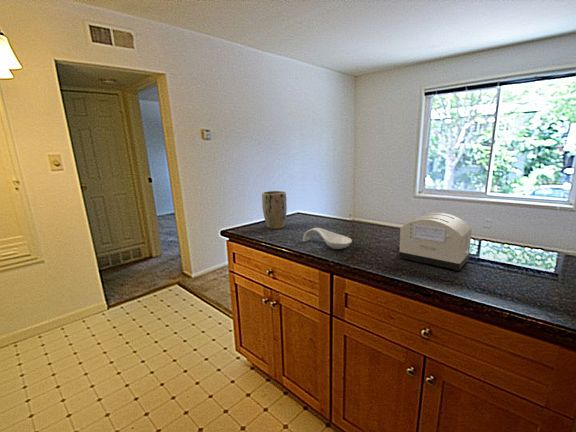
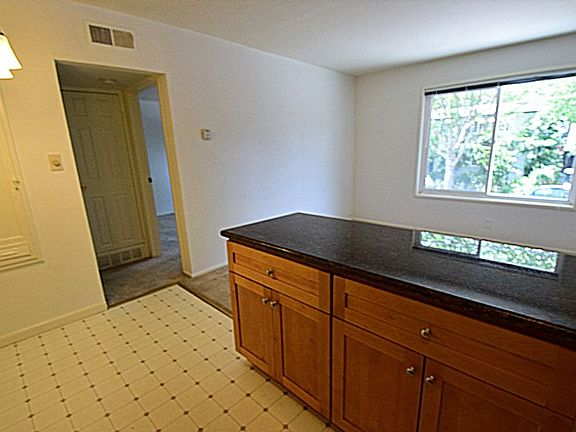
- toaster (438, 235)
- spoon rest (326, 237)
- plant pot (274, 209)
